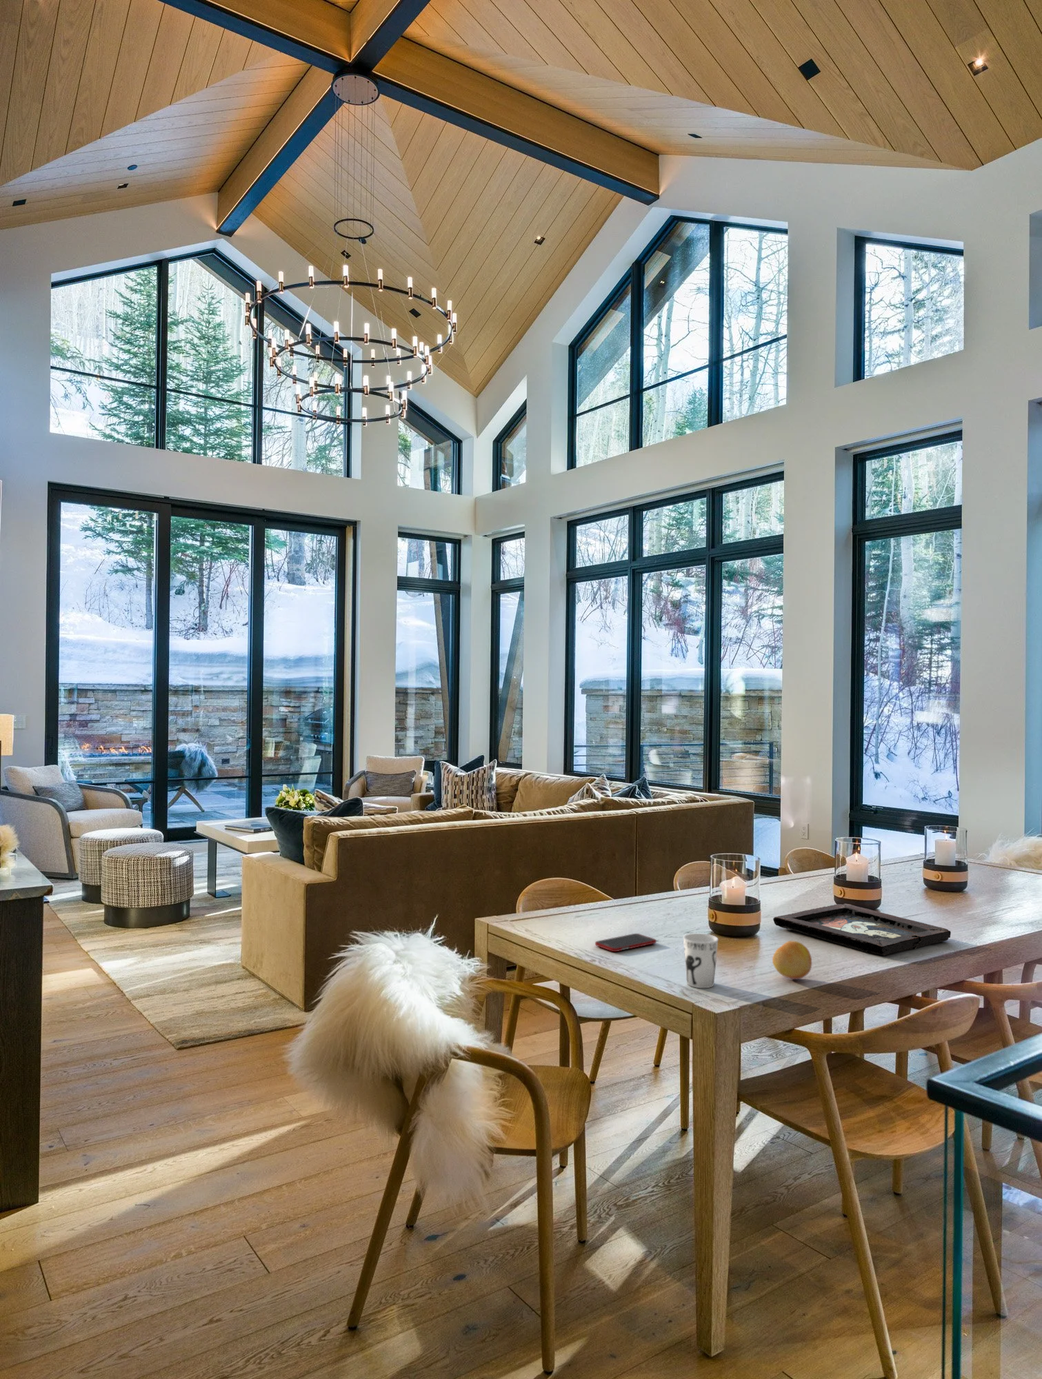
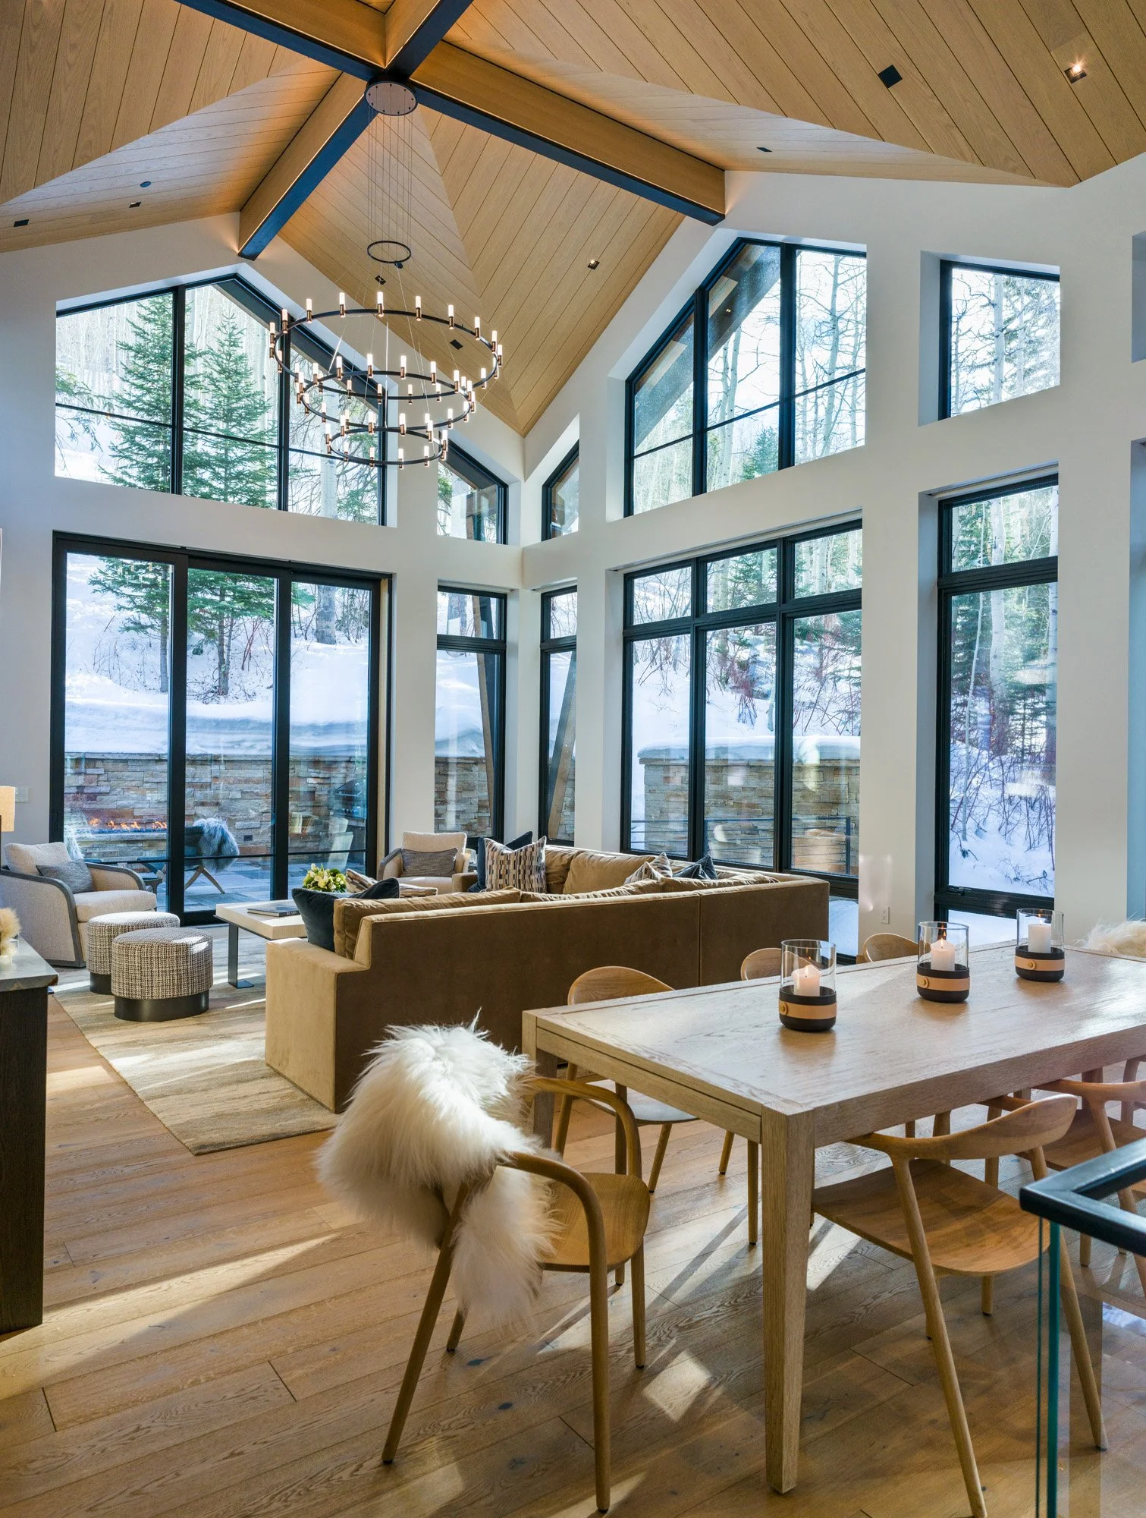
- cup (699, 961)
- decorative tray (860, 927)
- fruit (791, 960)
- cell phone (625, 942)
